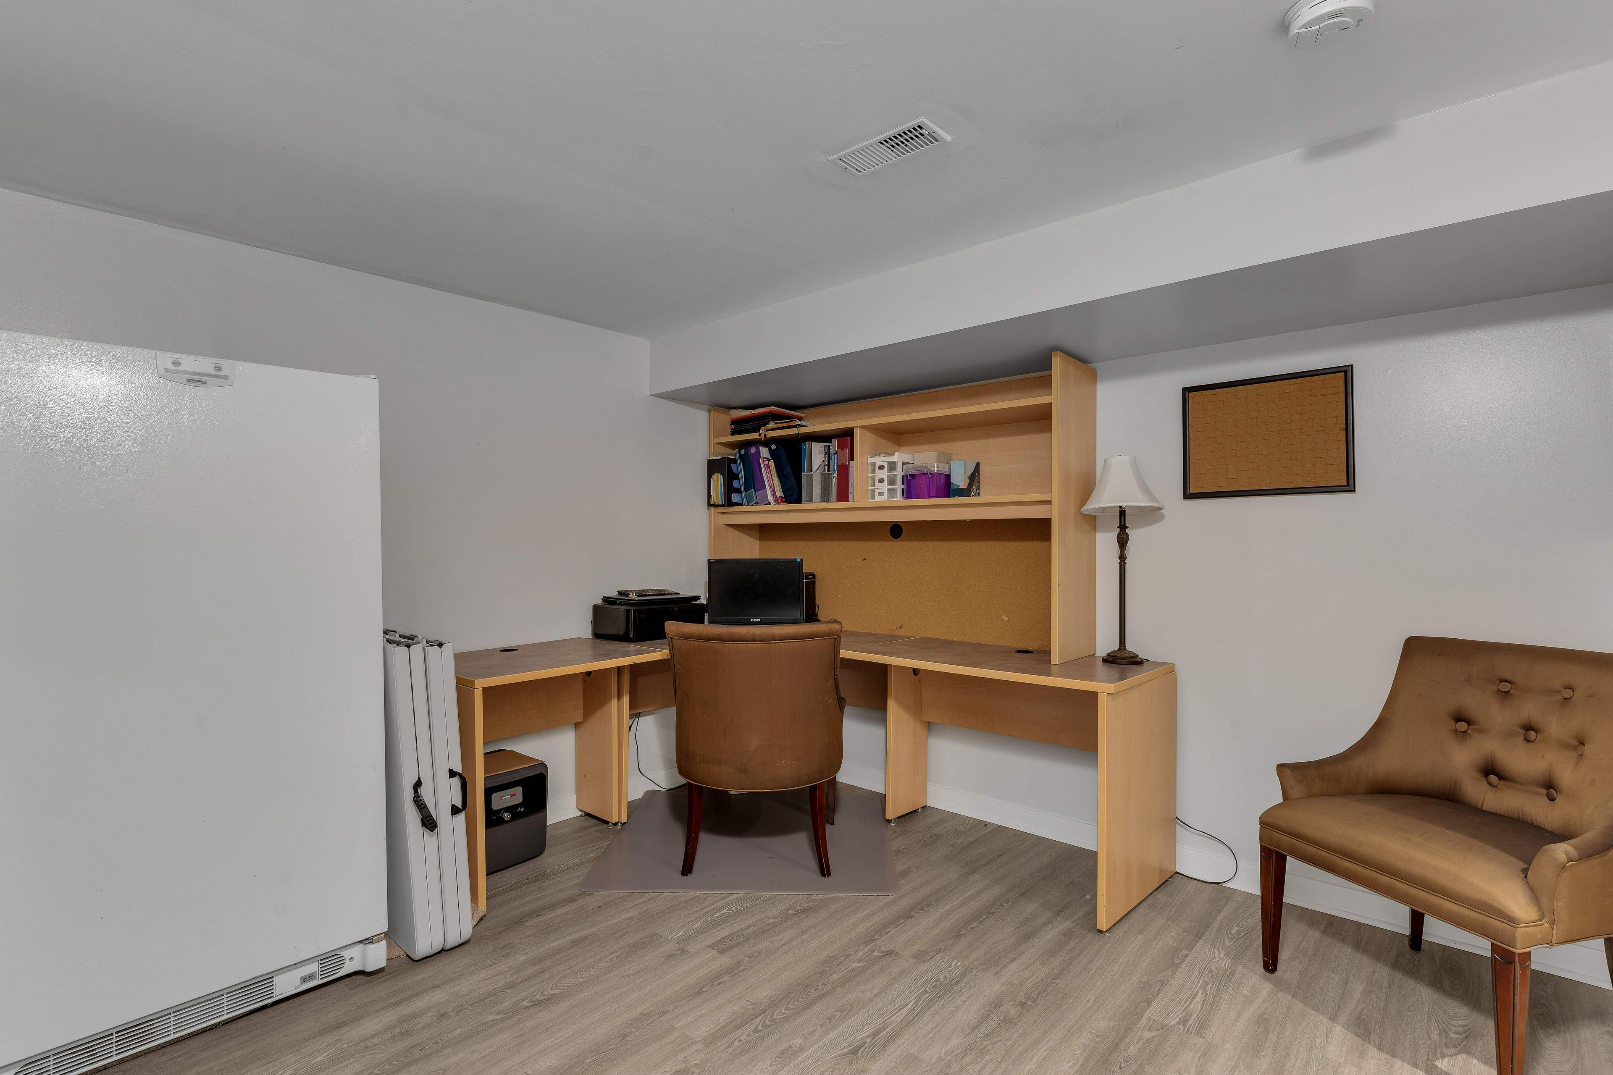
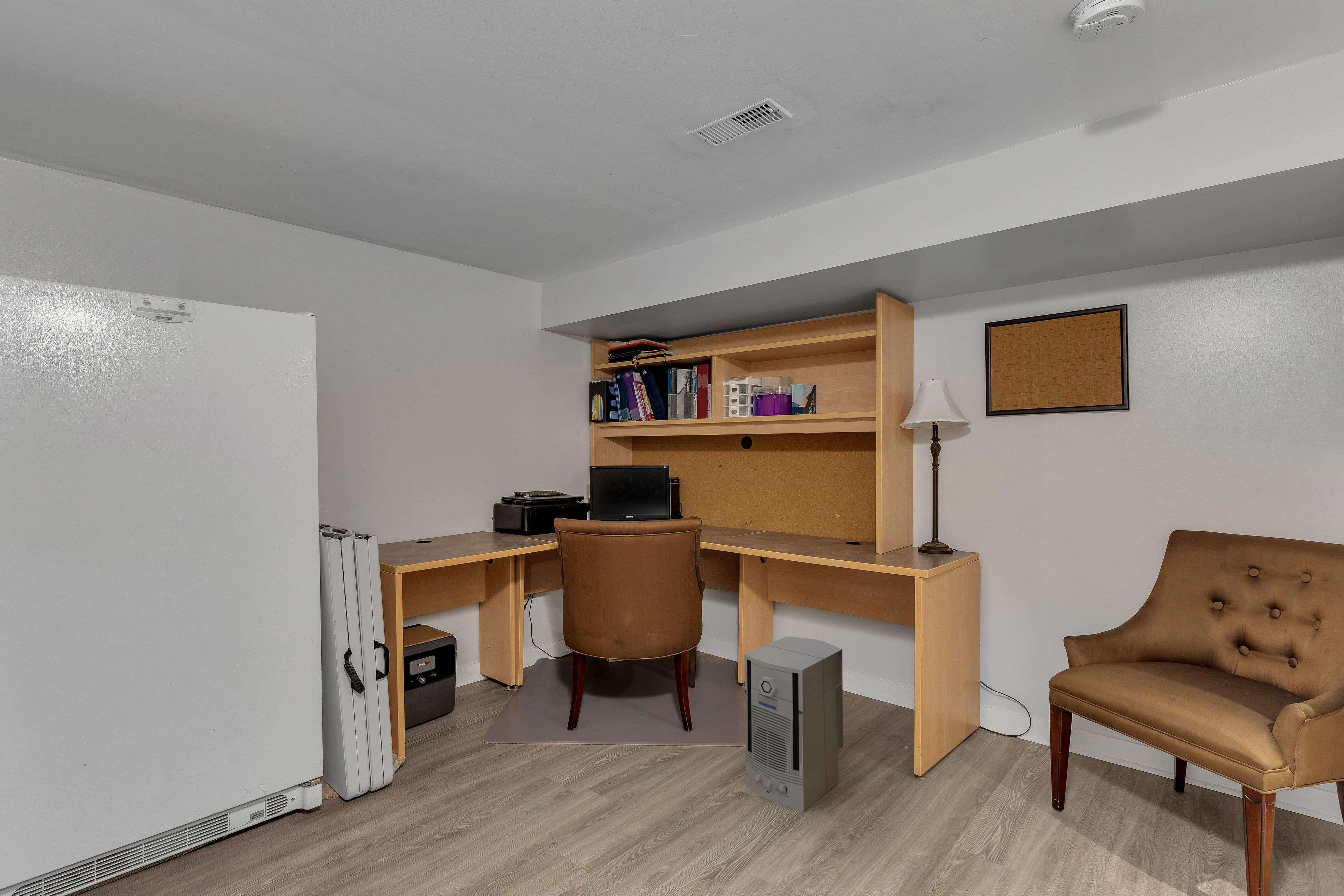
+ air purifier (794, 717)
